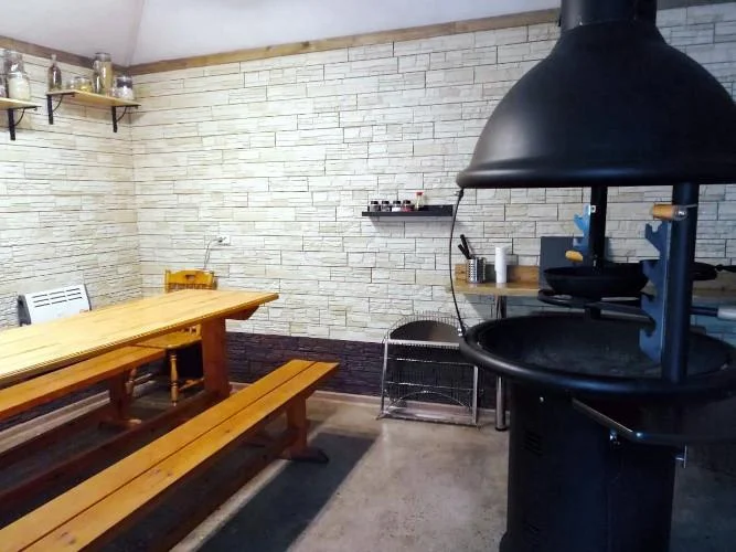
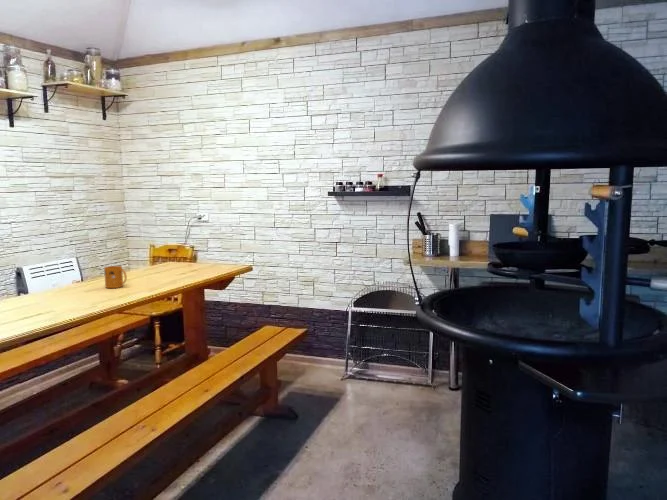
+ mug (116, 277)
